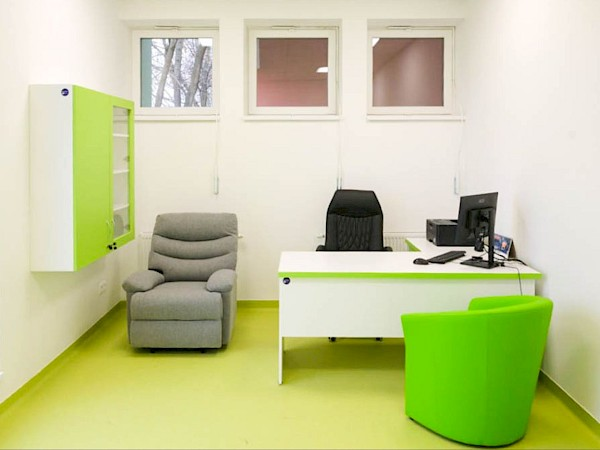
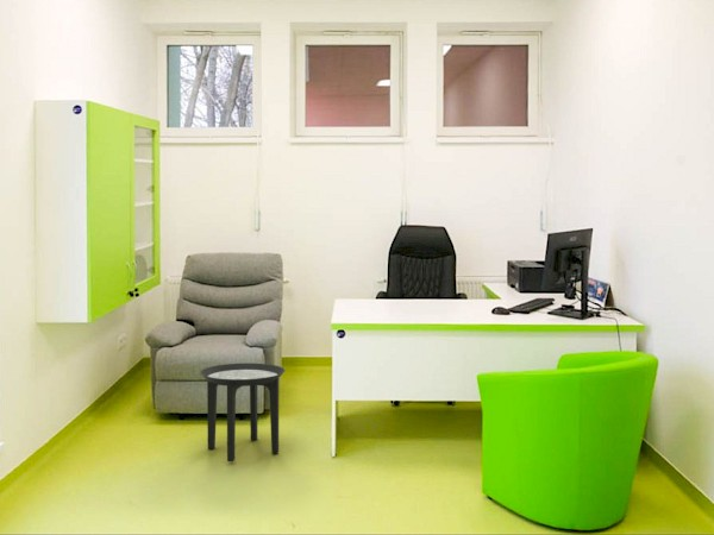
+ side table (250, 410)
